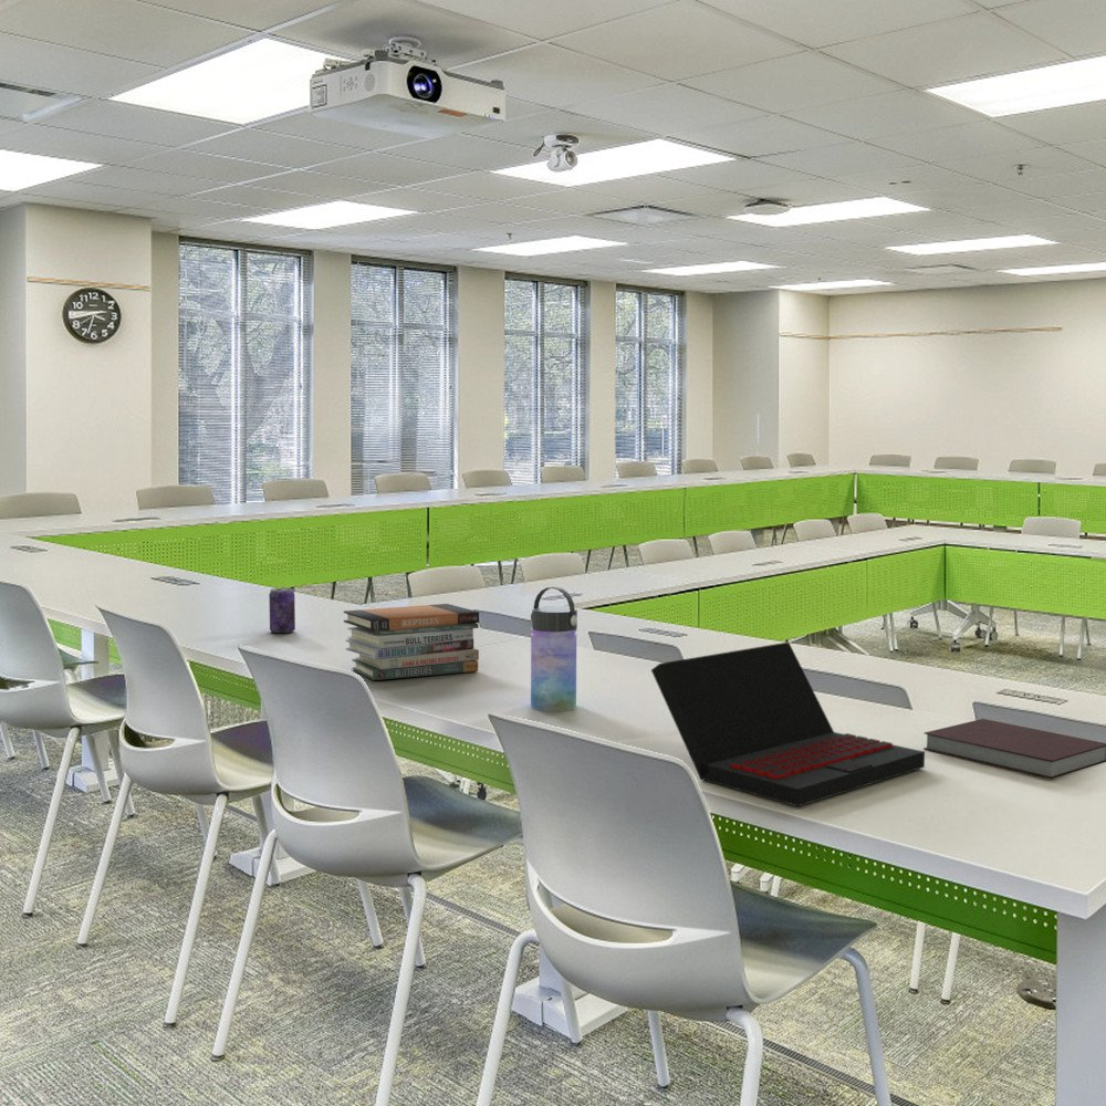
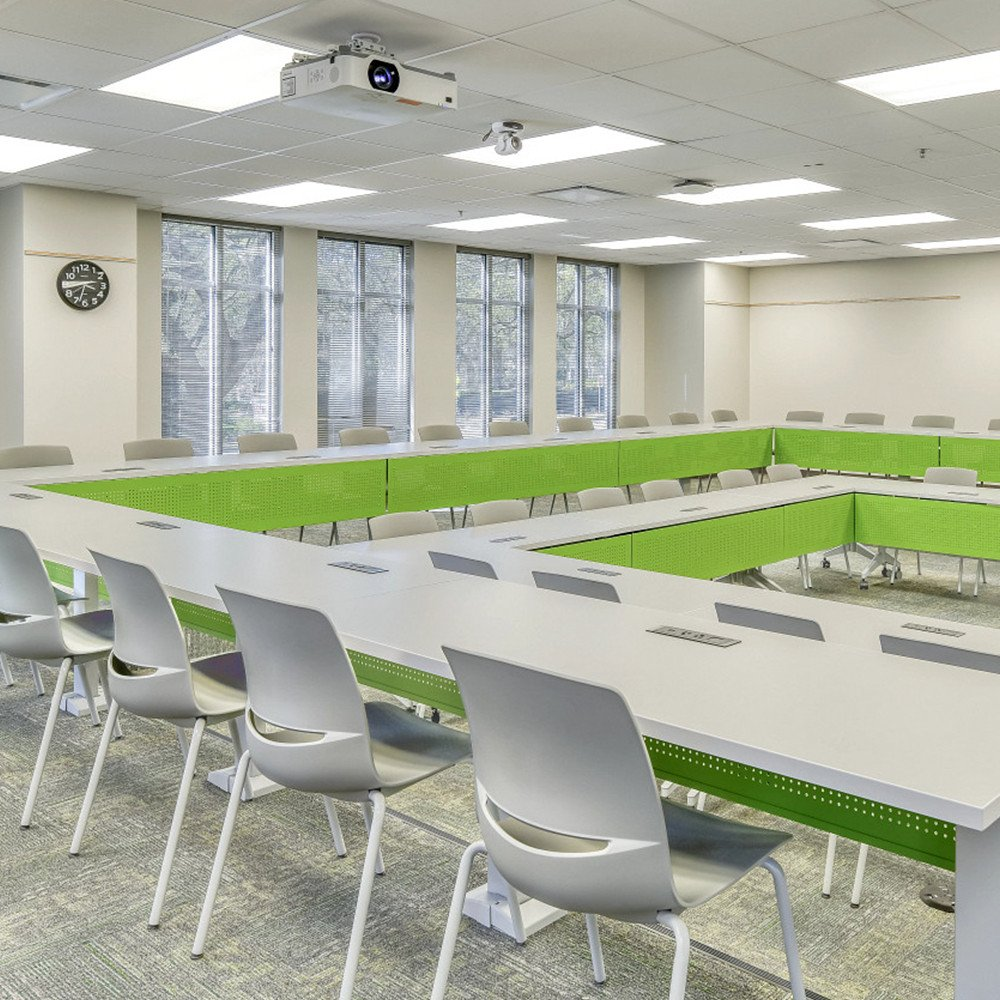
- book stack (411, 640)
- laptop (787, 714)
- notebook (1014, 747)
- beverage can (282, 609)
- water bottle (553, 646)
